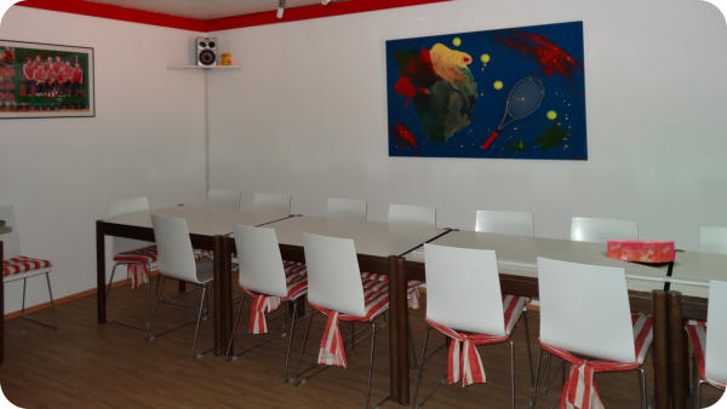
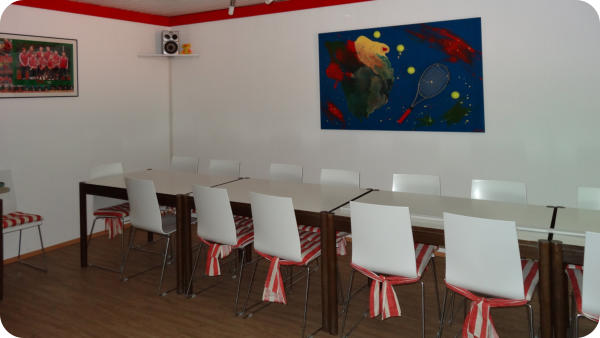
- tissue box (640, 250)
